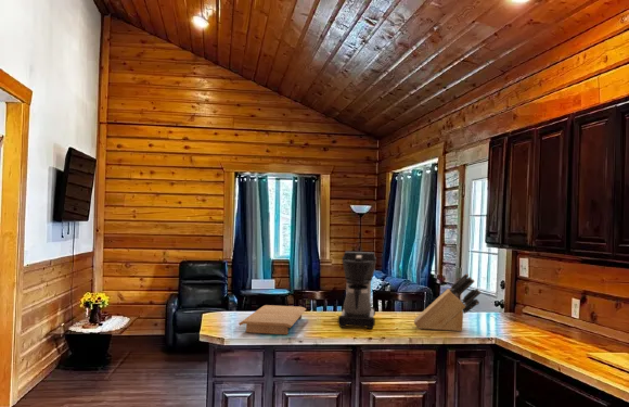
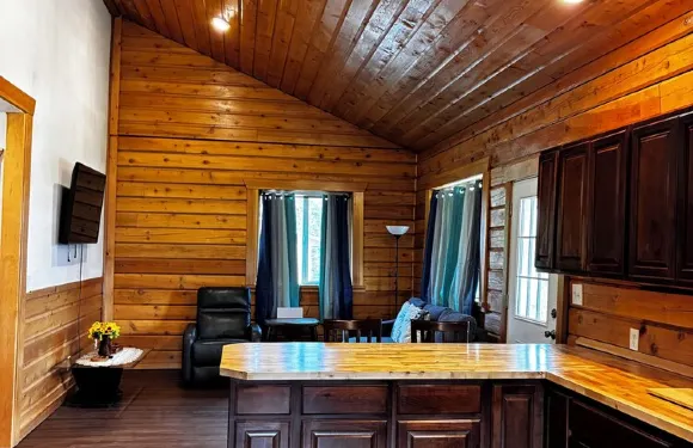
- knife block (447, 301)
- coffee maker (358, 288)
- cutting board (274, 319)
